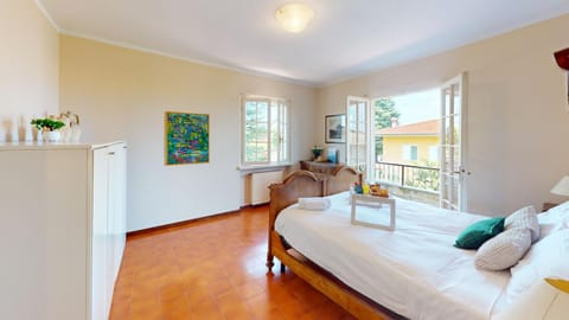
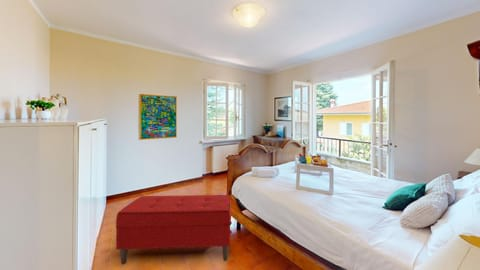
+ bench (180, 225)
